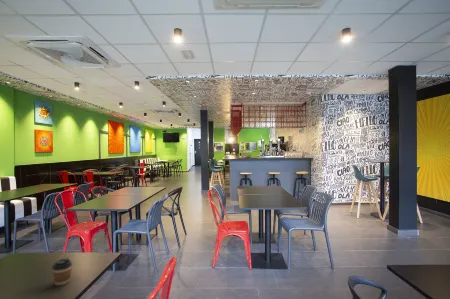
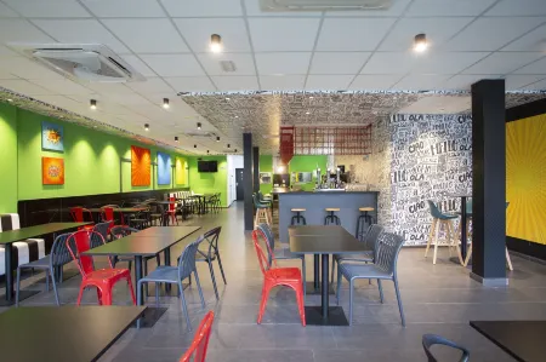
- coffee cup (62, 270)
